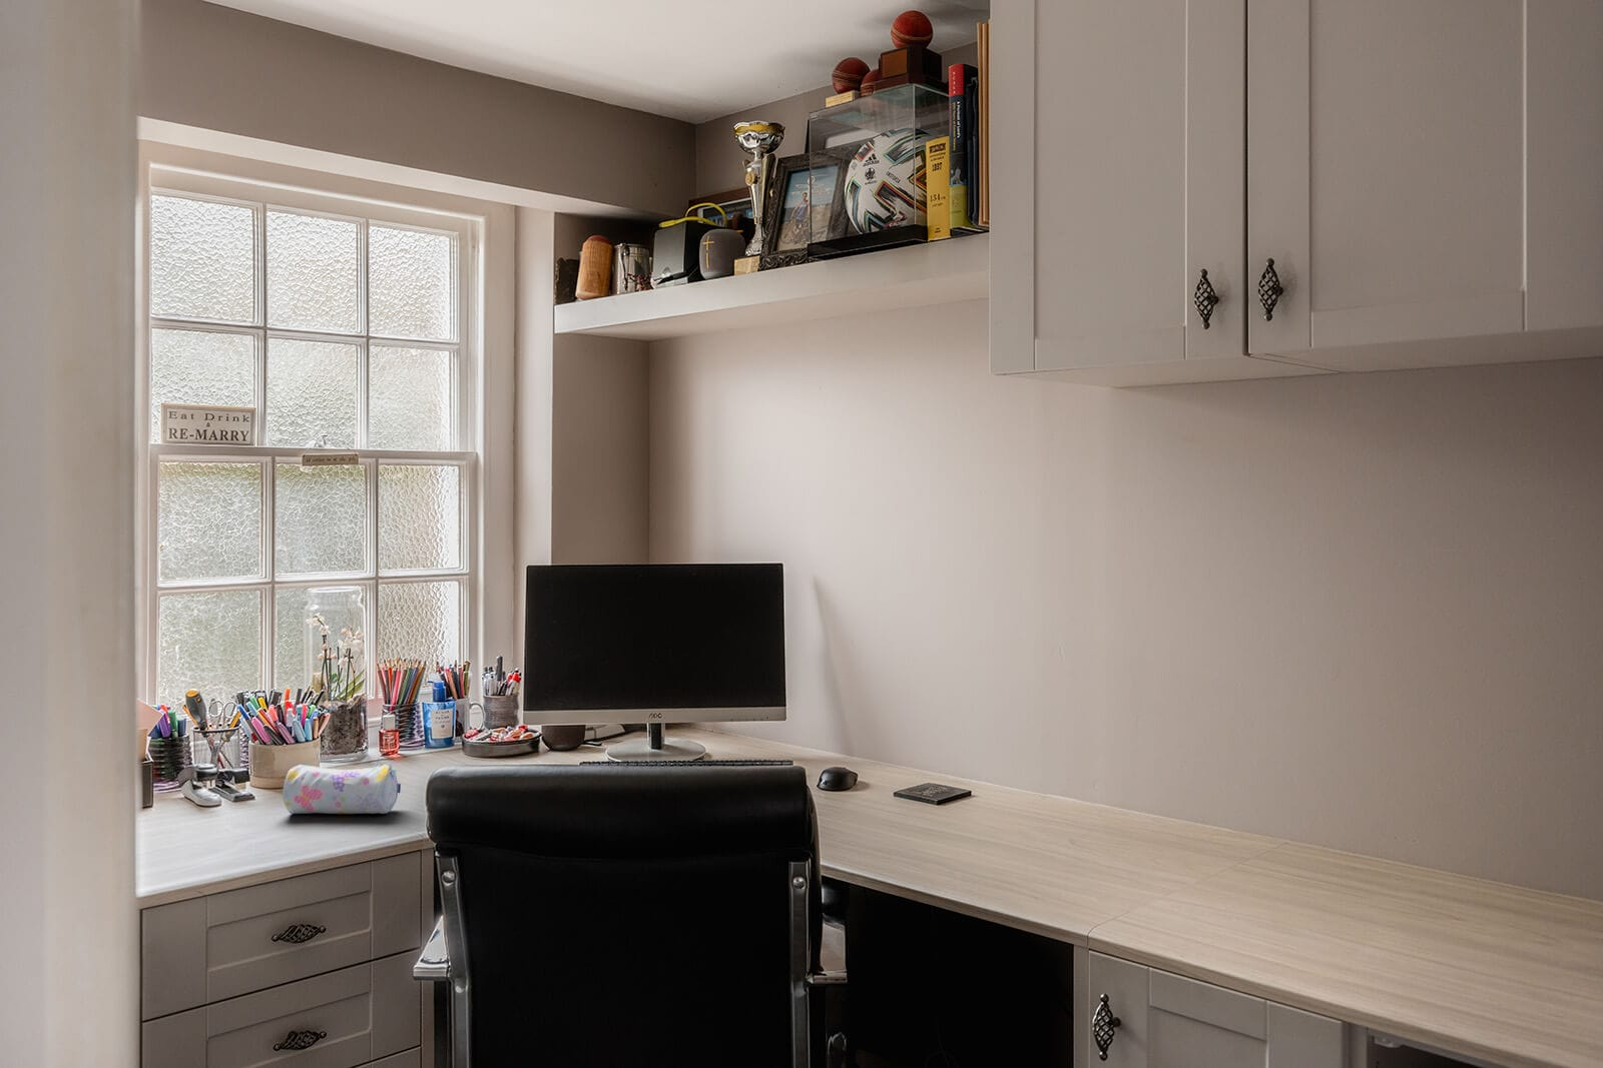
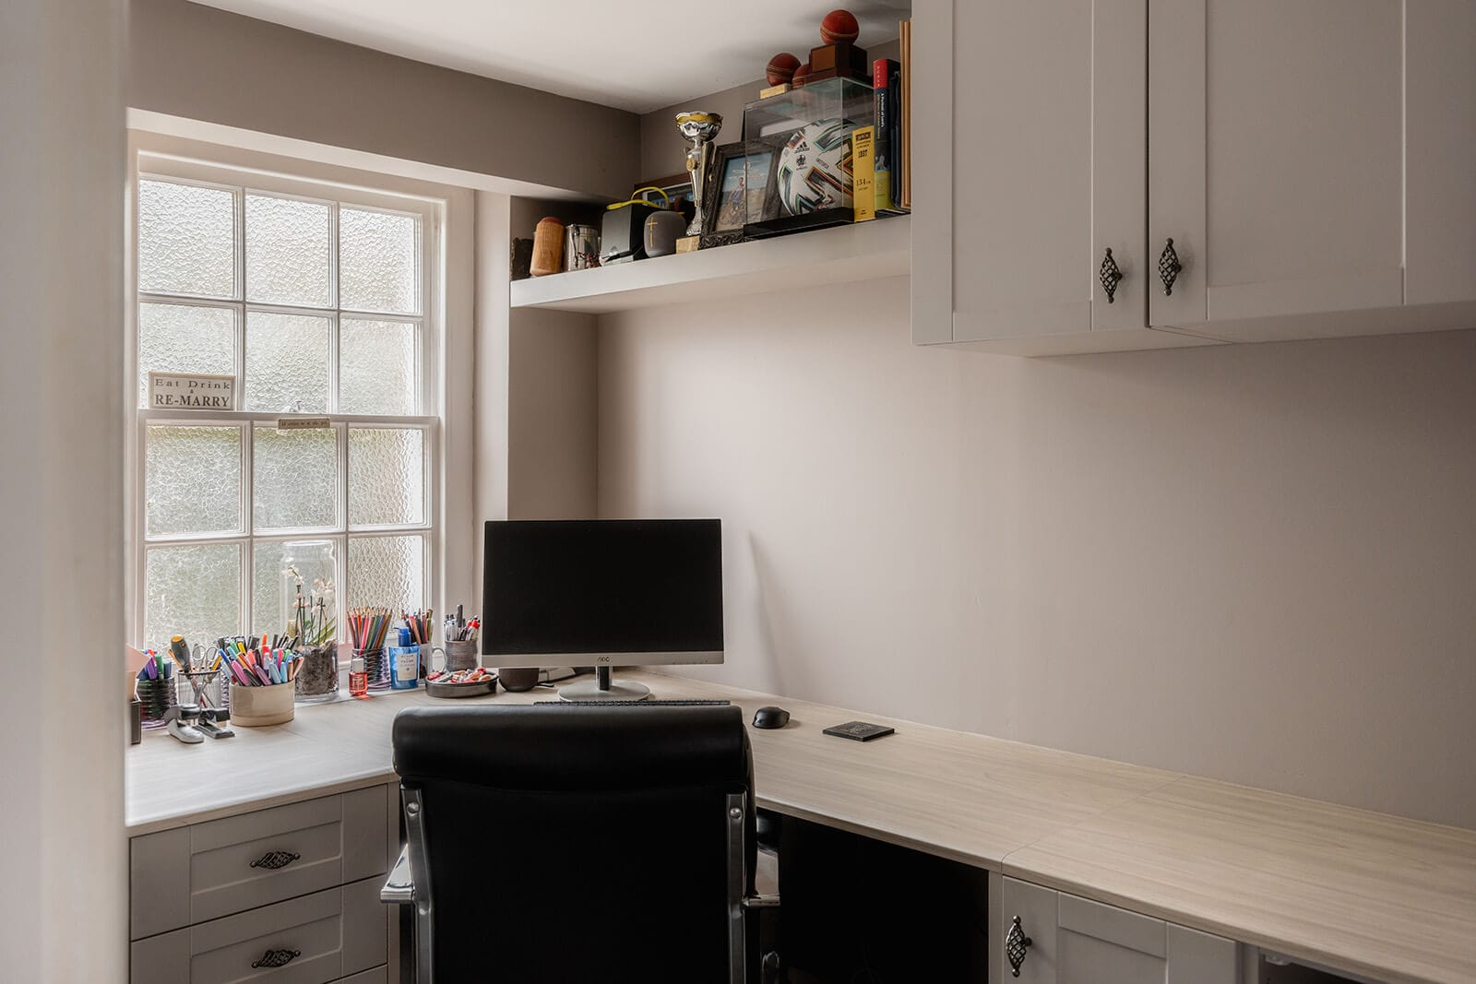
- pencil case (341, 789)
